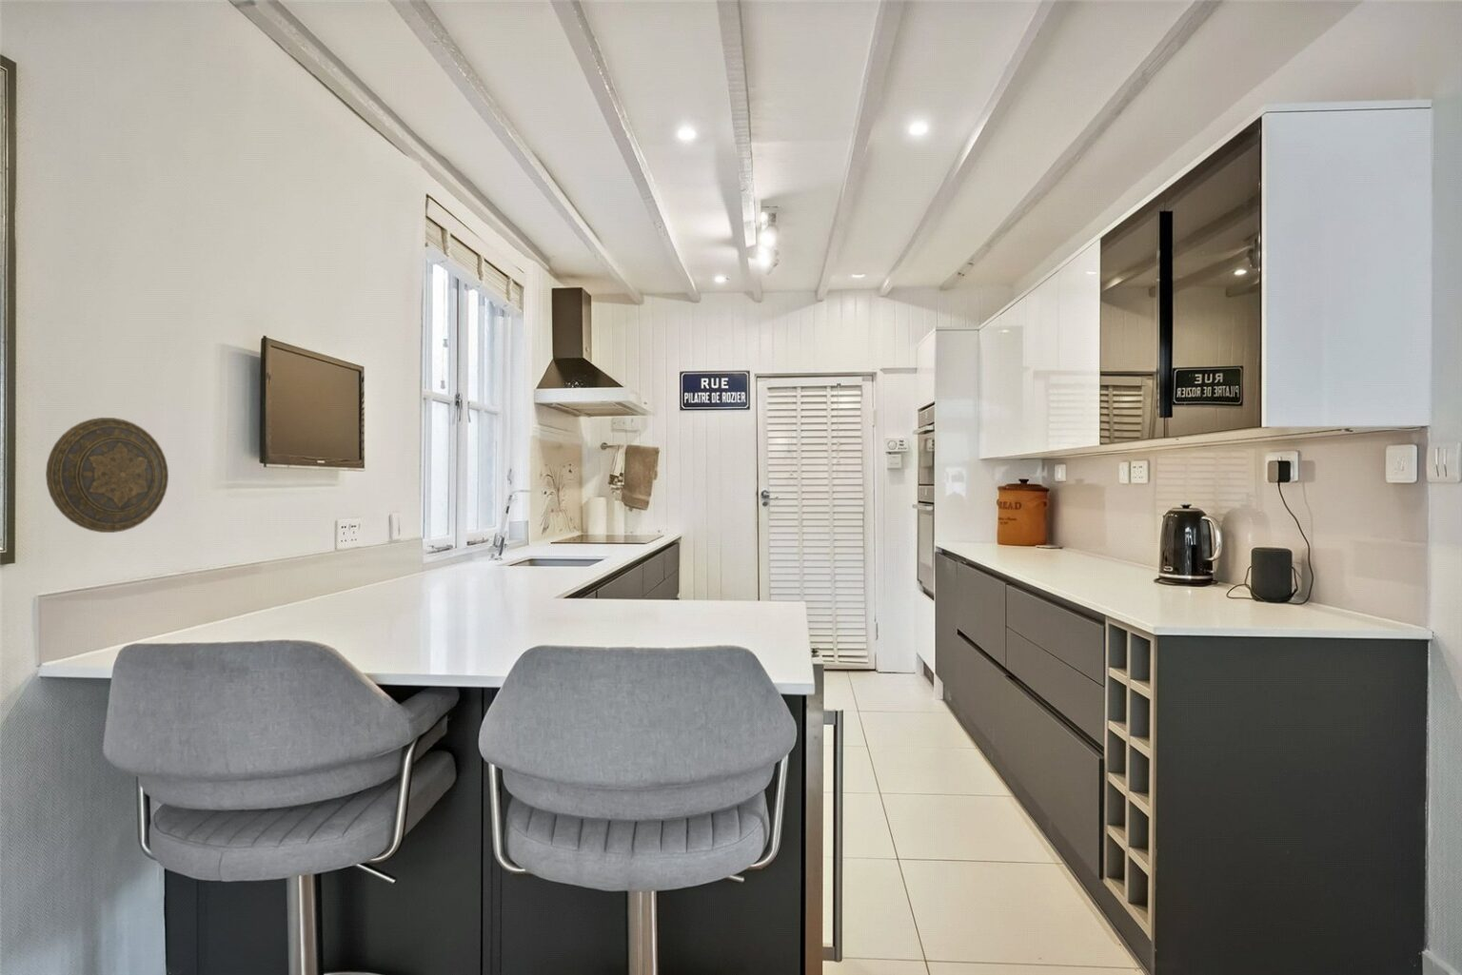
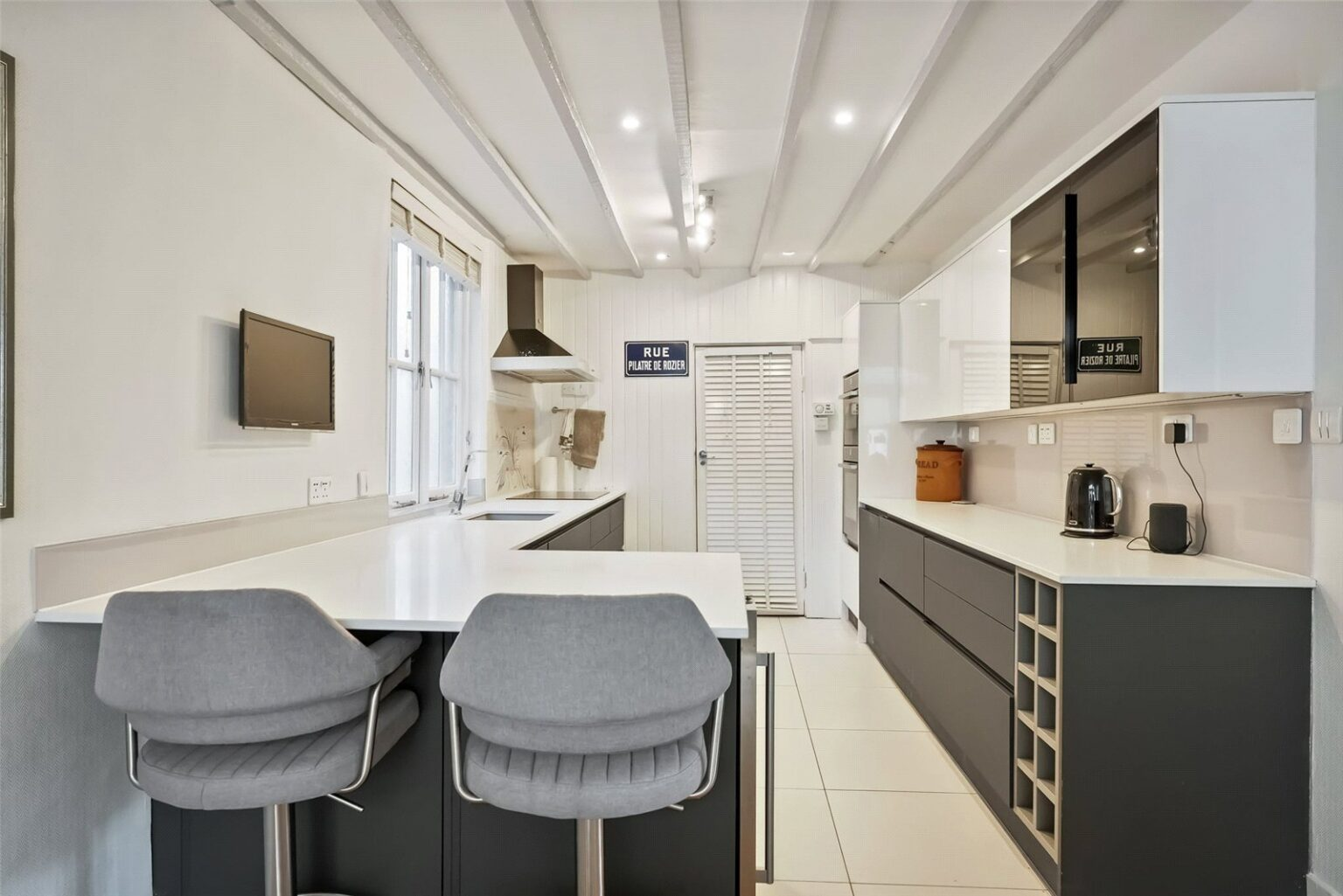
- decorative plate (116, 474)
